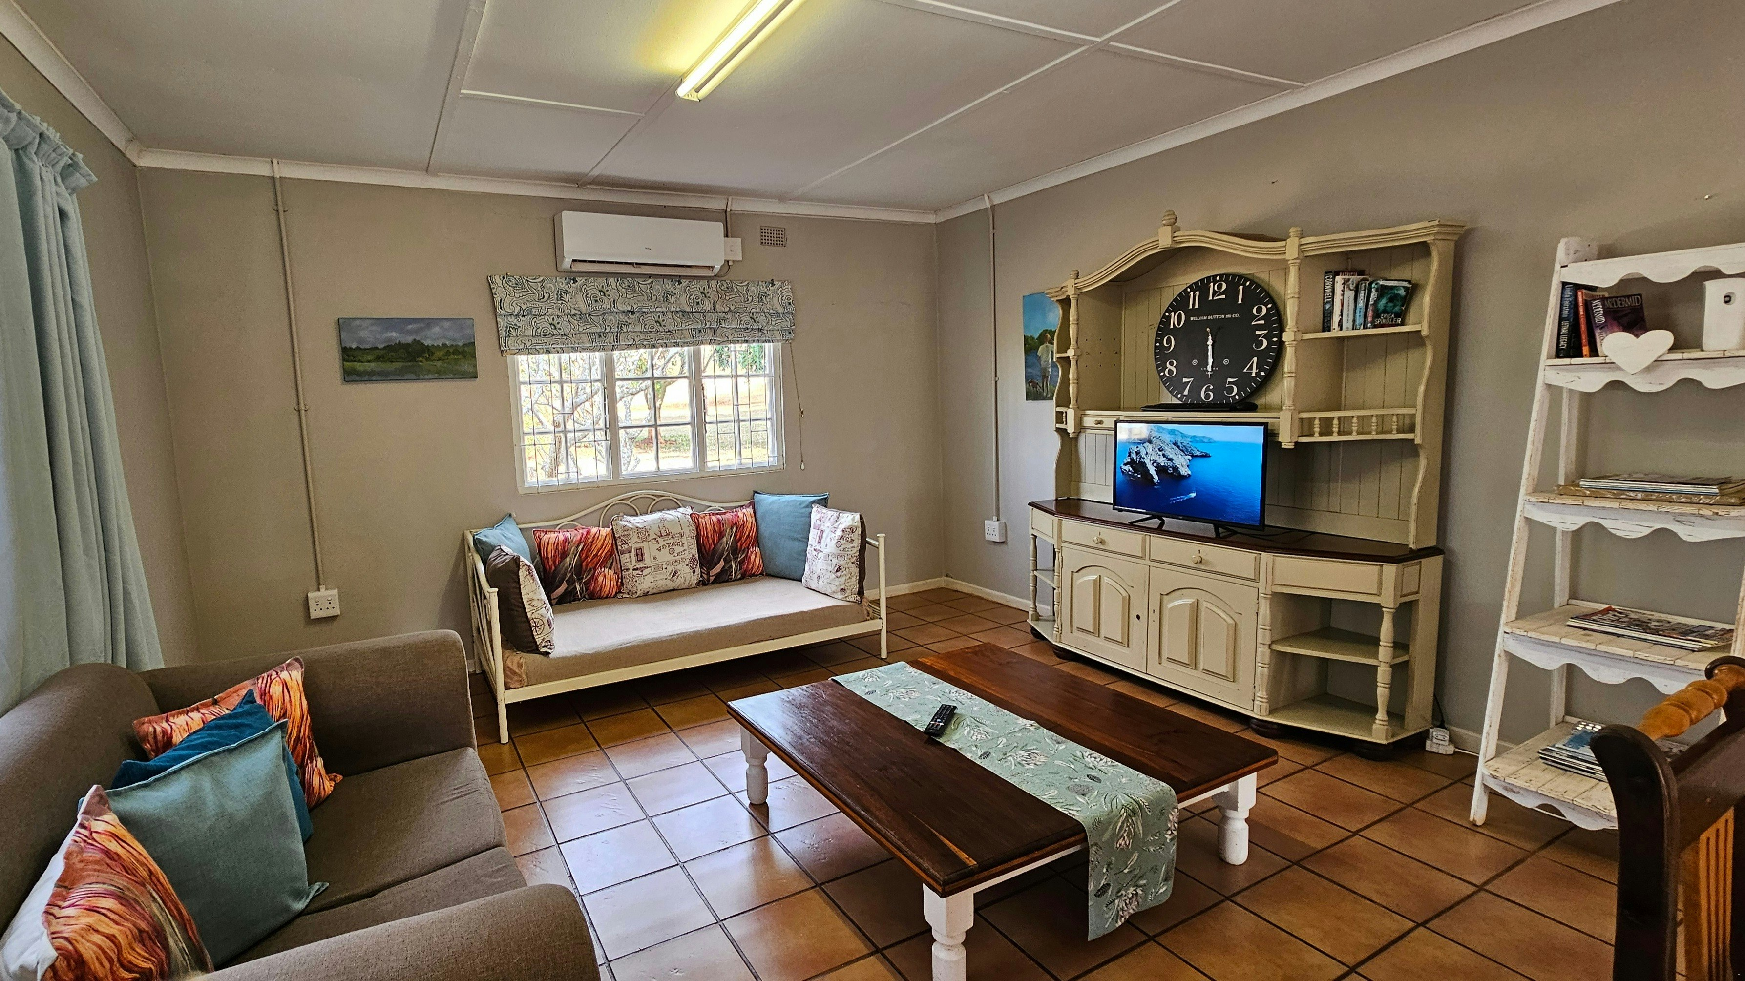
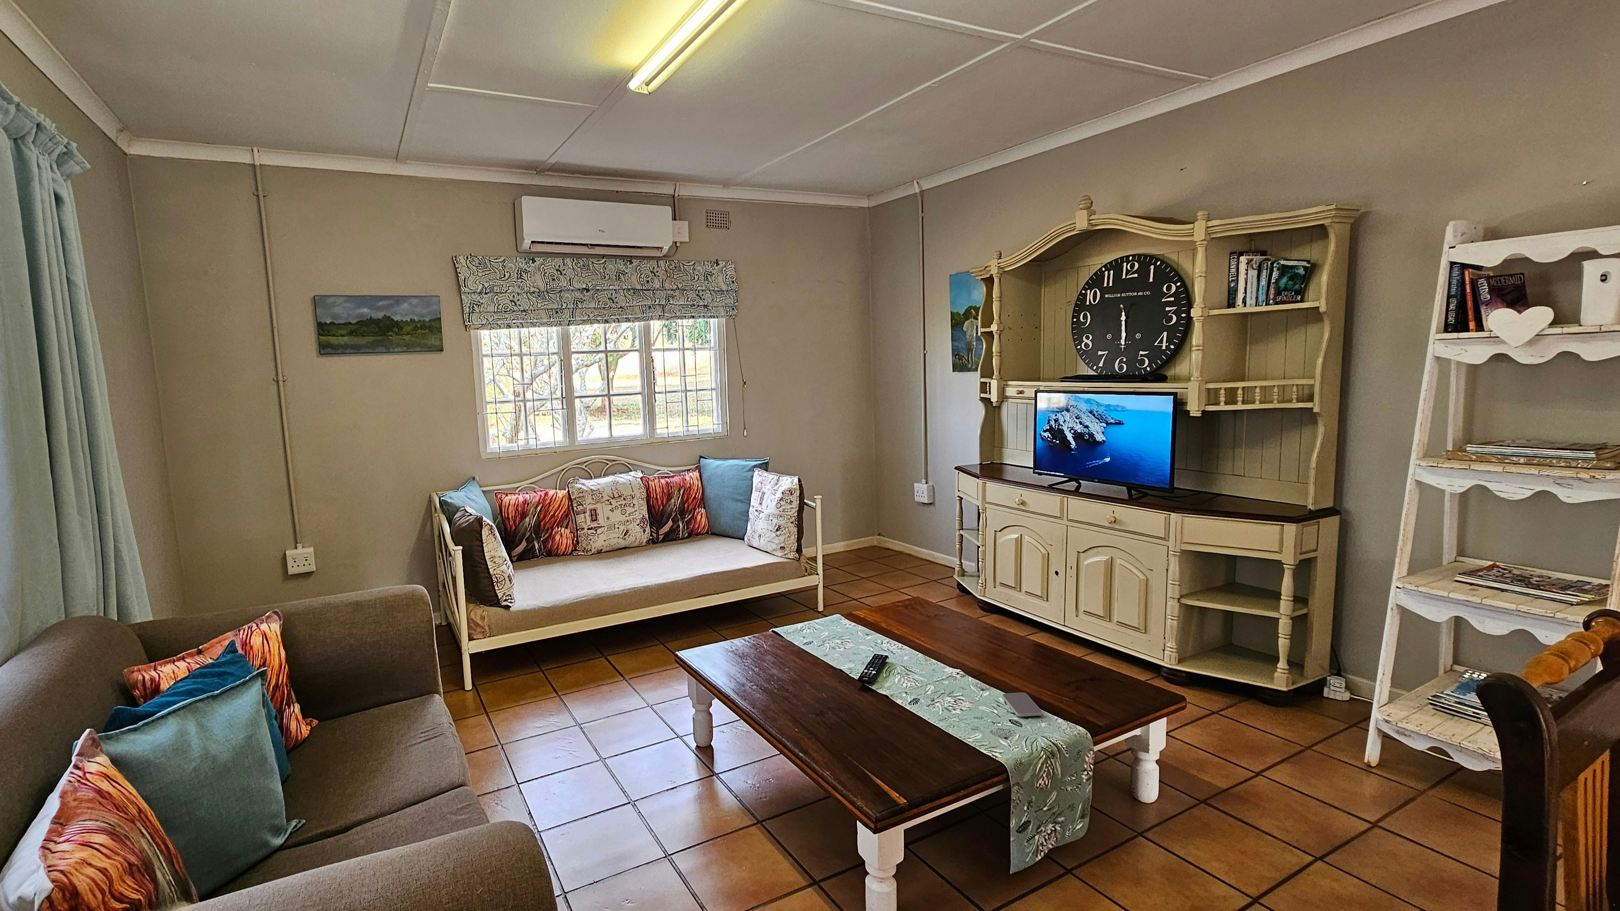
+ smartphone (1021, 704)
